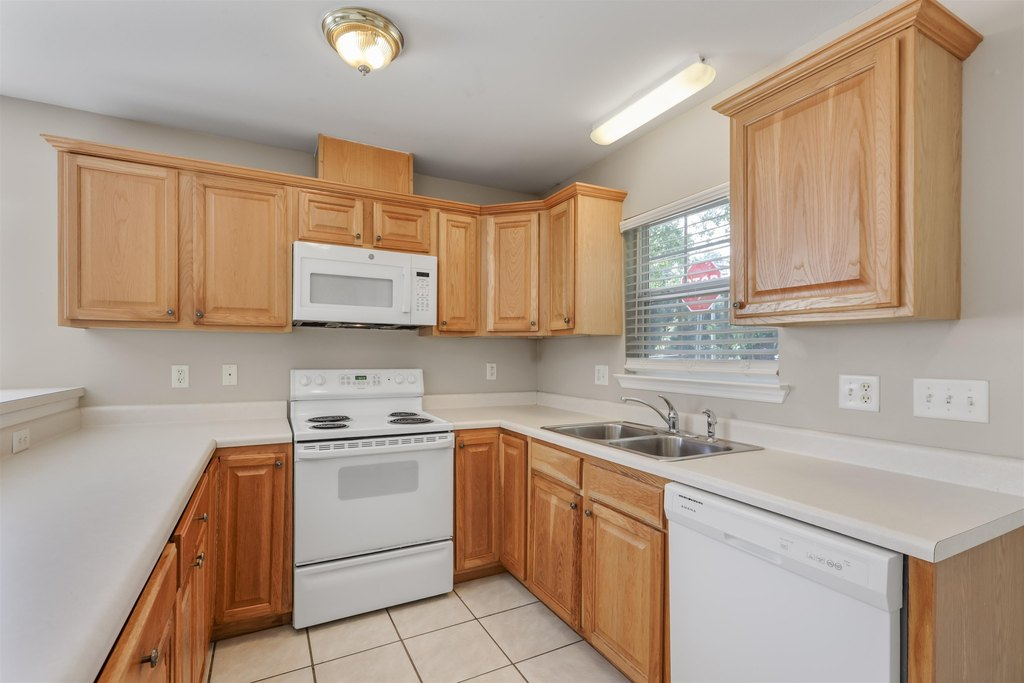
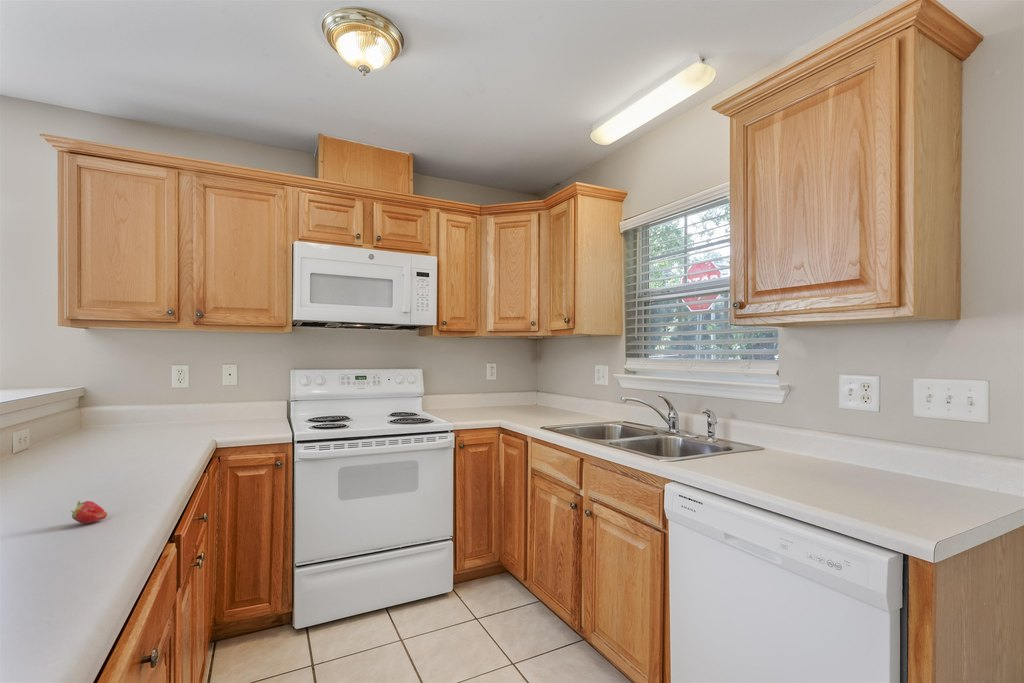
+ fruit (89, 510)
